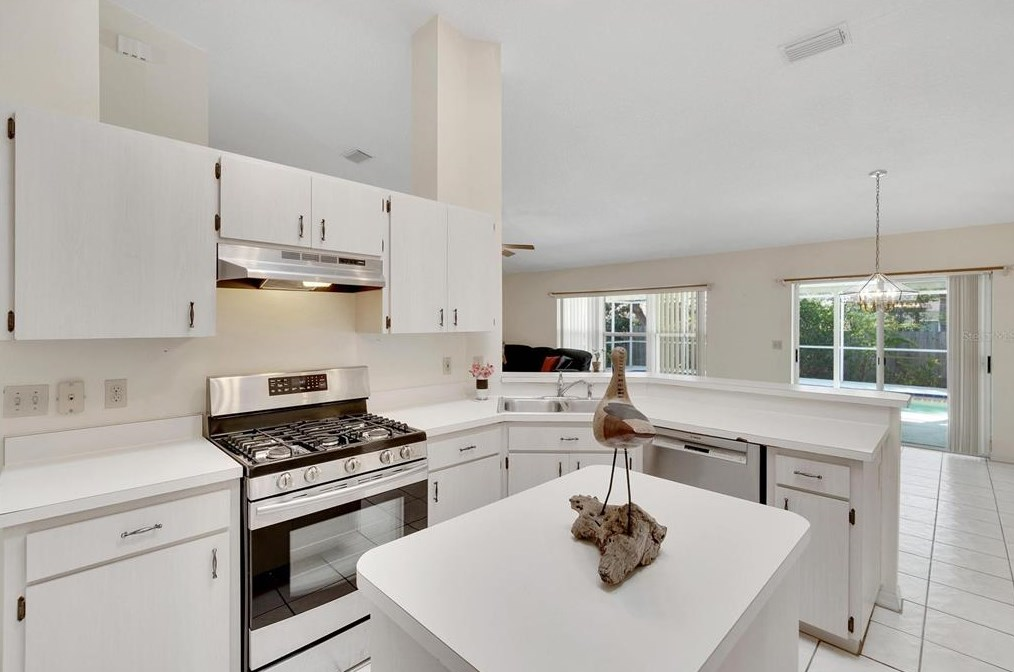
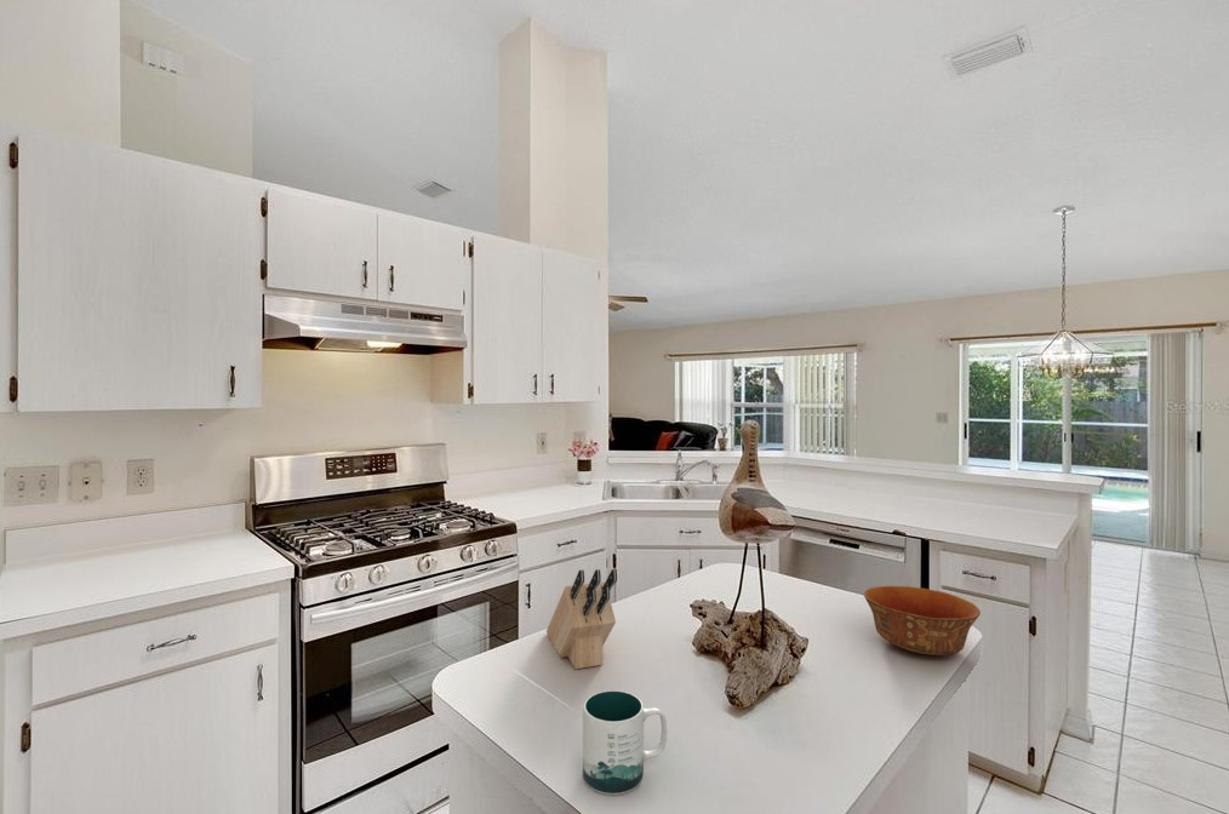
+ knife block (581, 604)
+ mug (625, 736)
+ bowl (919, 623)
